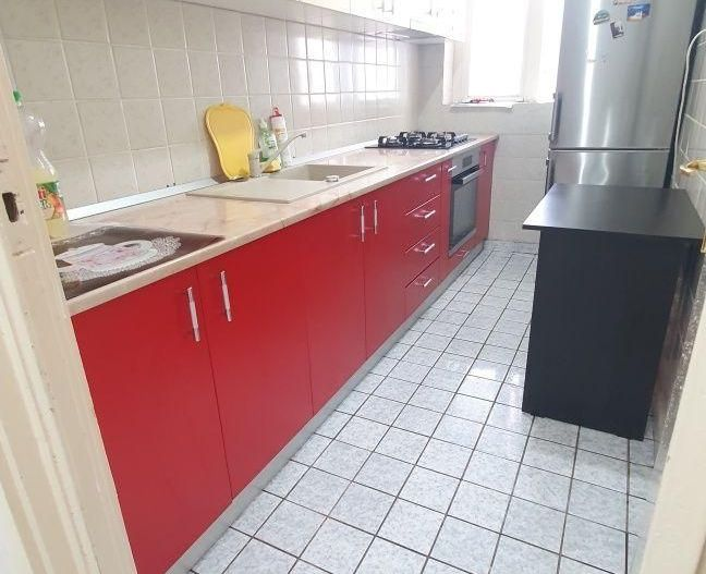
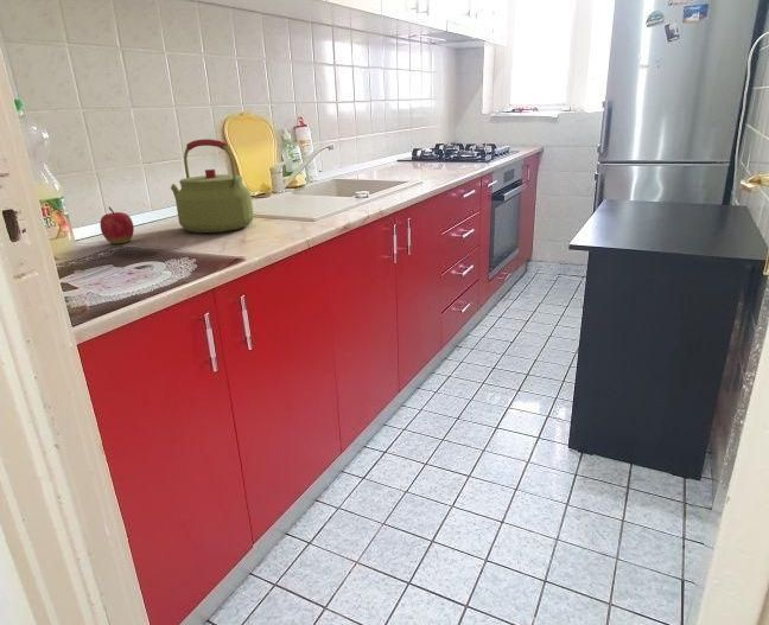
+ kettle (203, 184)
+ apple (116, 223)
